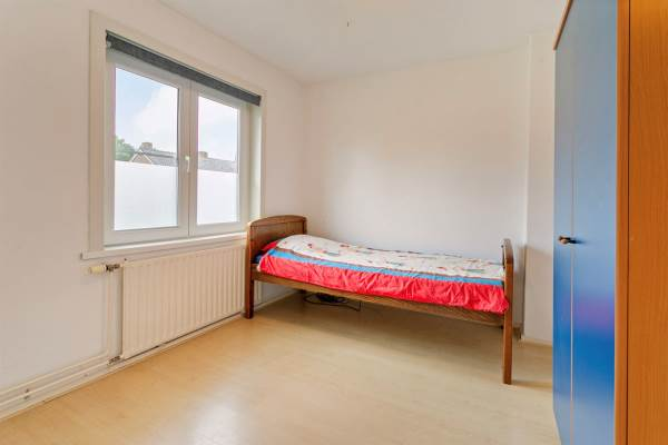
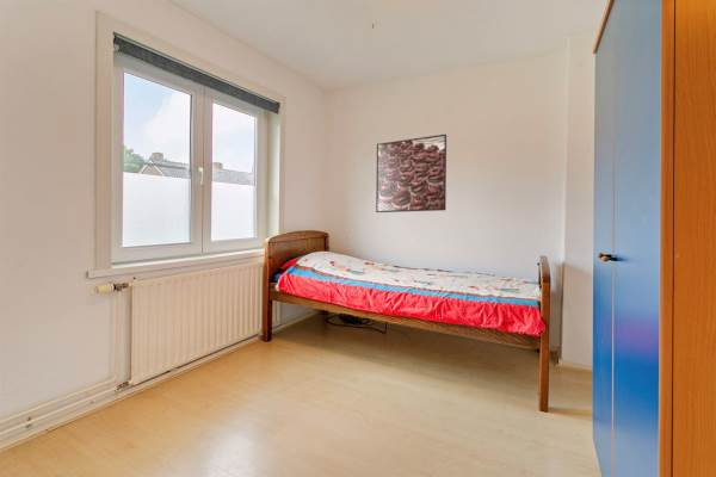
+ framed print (409, 175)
